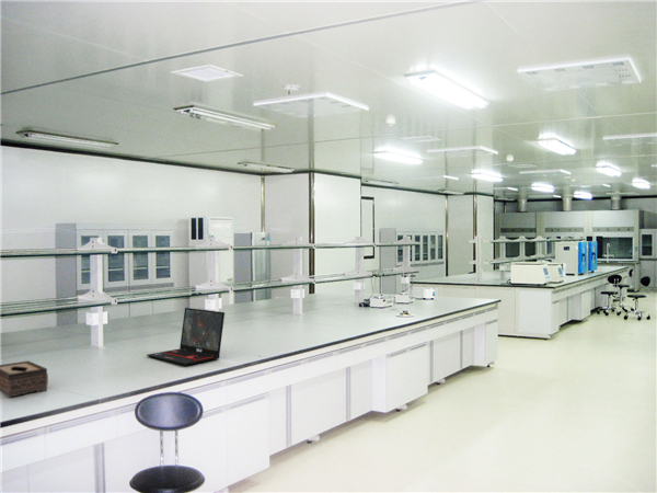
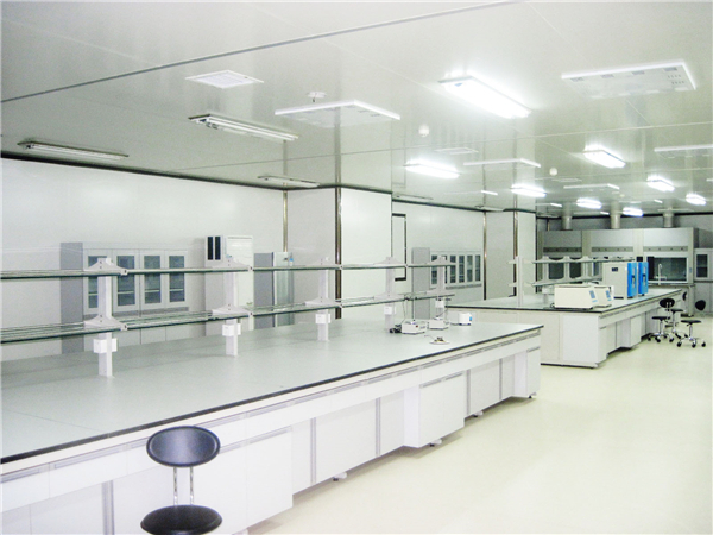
- tissue box (19, 378)
- laptop (185, 334)
